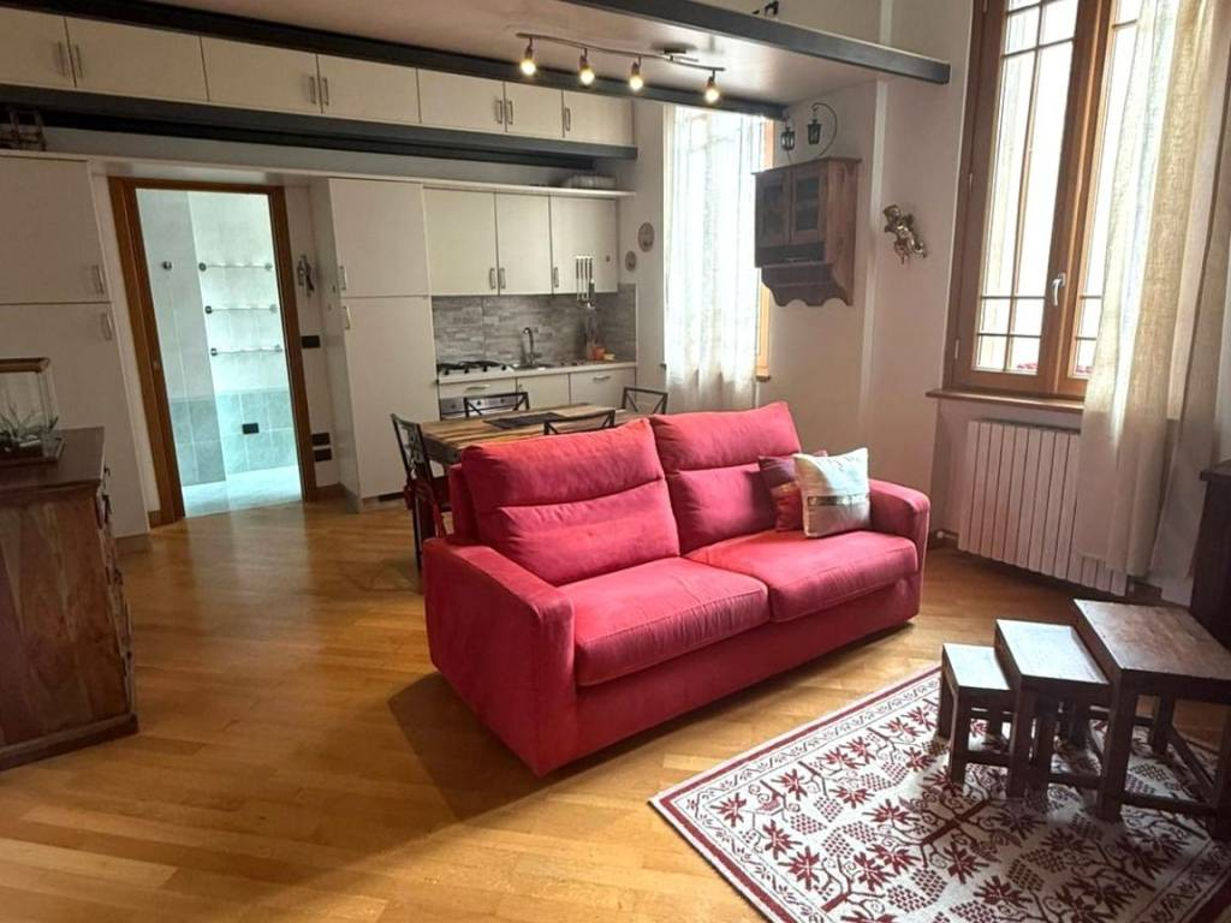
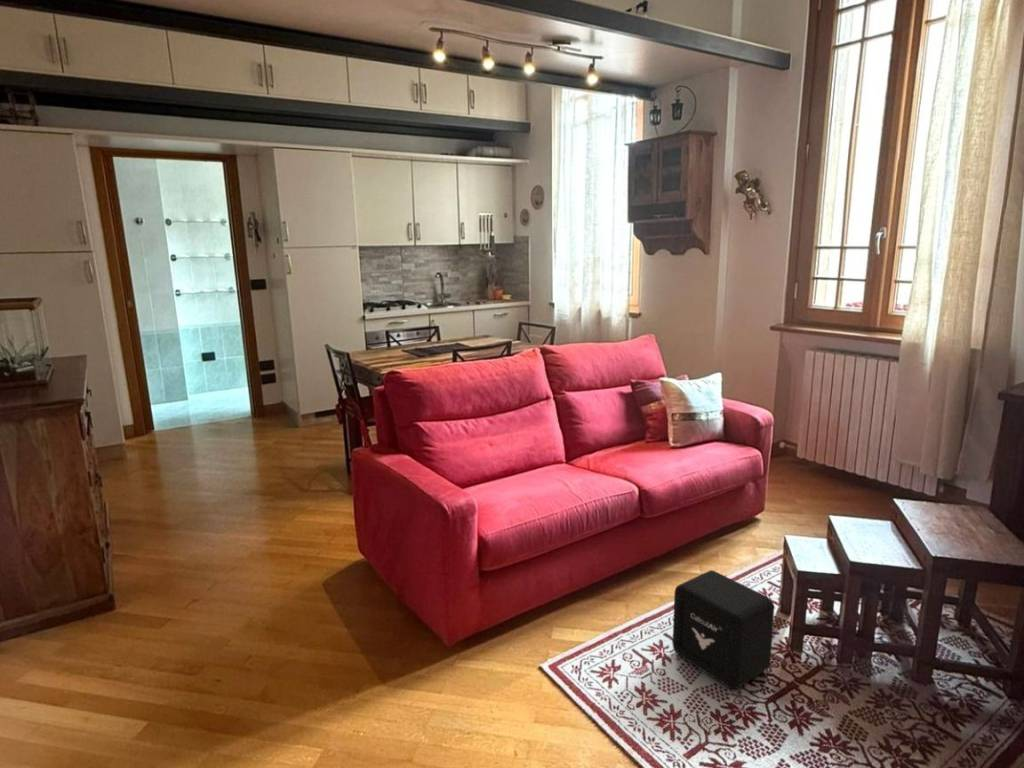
+ air purifier (719, 627)
